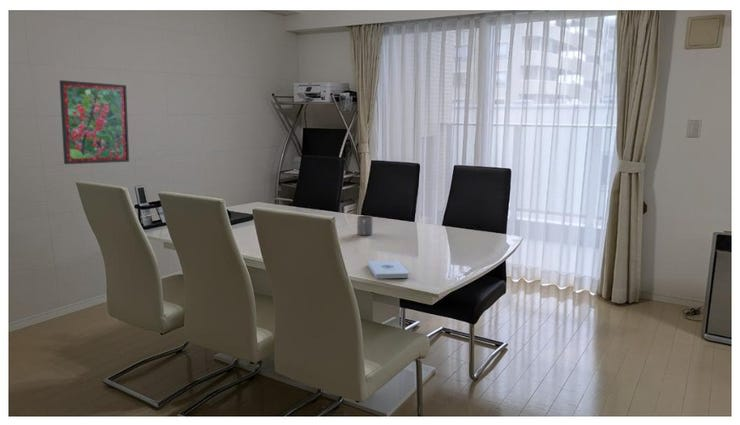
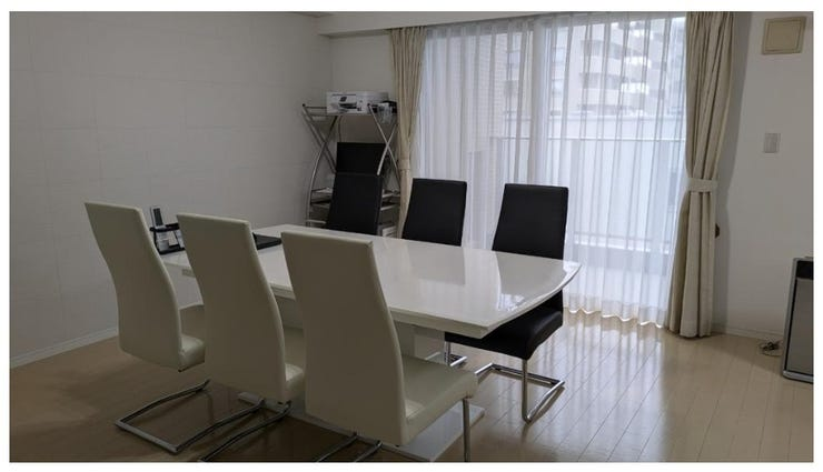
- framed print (96, 123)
- mug (364, 226)
- notepad (387, 269)
